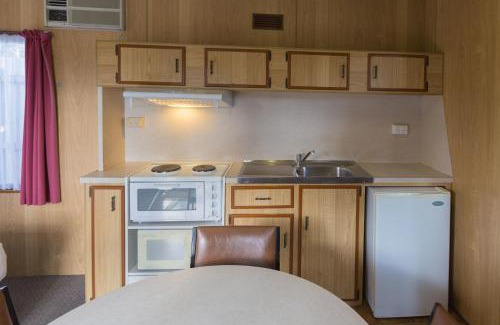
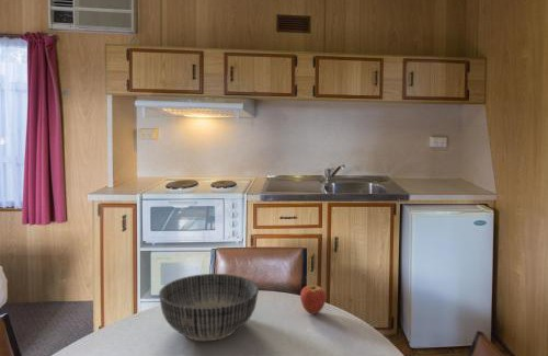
+ fruit (312, 296)
+ bowl (209, 308)
